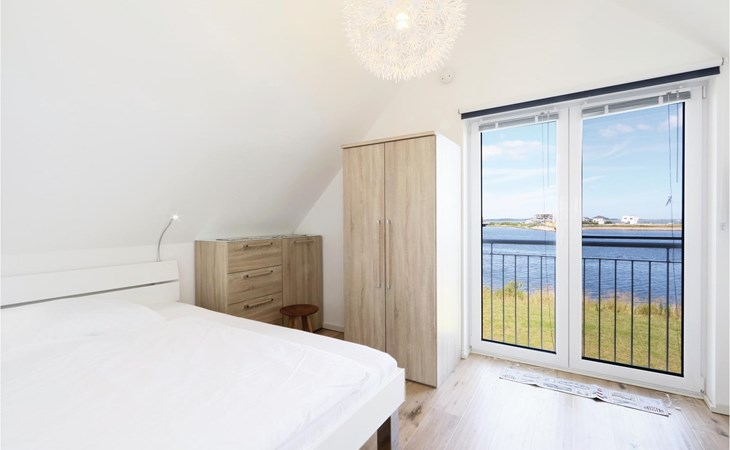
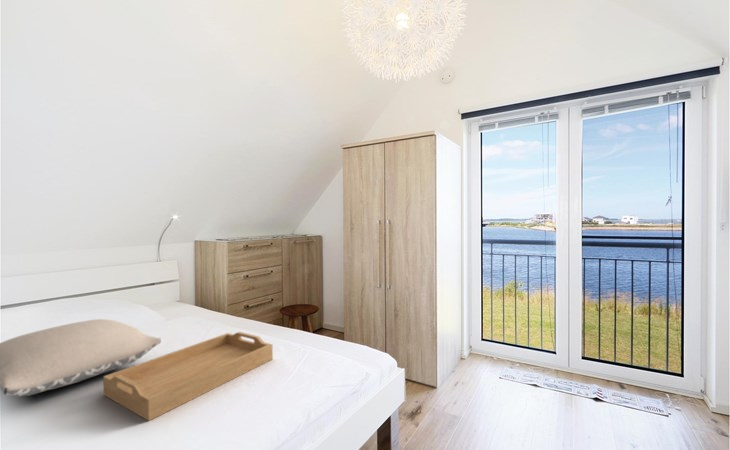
+ serving tray (197, 364)
+ pillow (70, 349)
